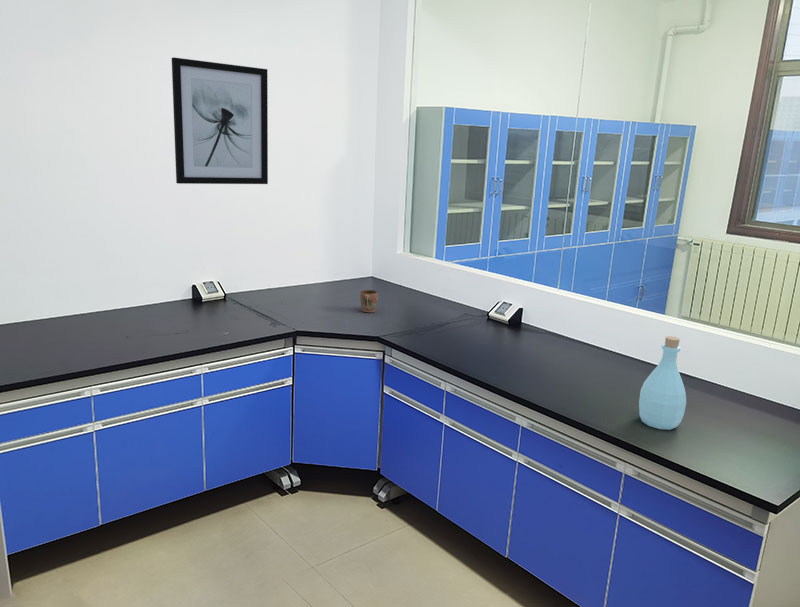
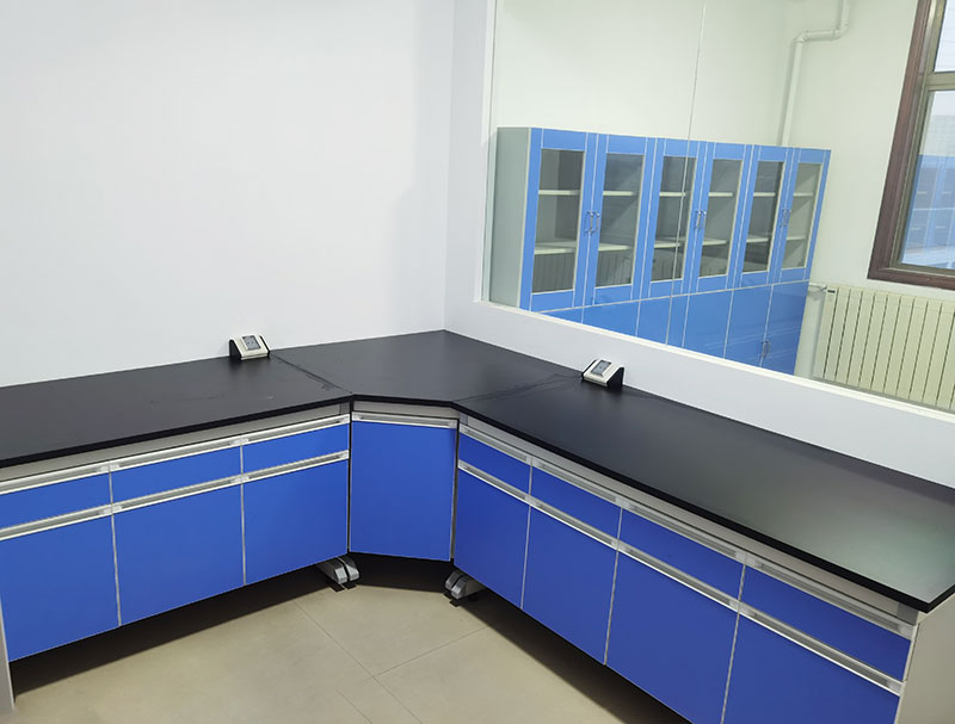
- mug (367, 301)
- bottle (665, 381)
- wall art (222, 125)
